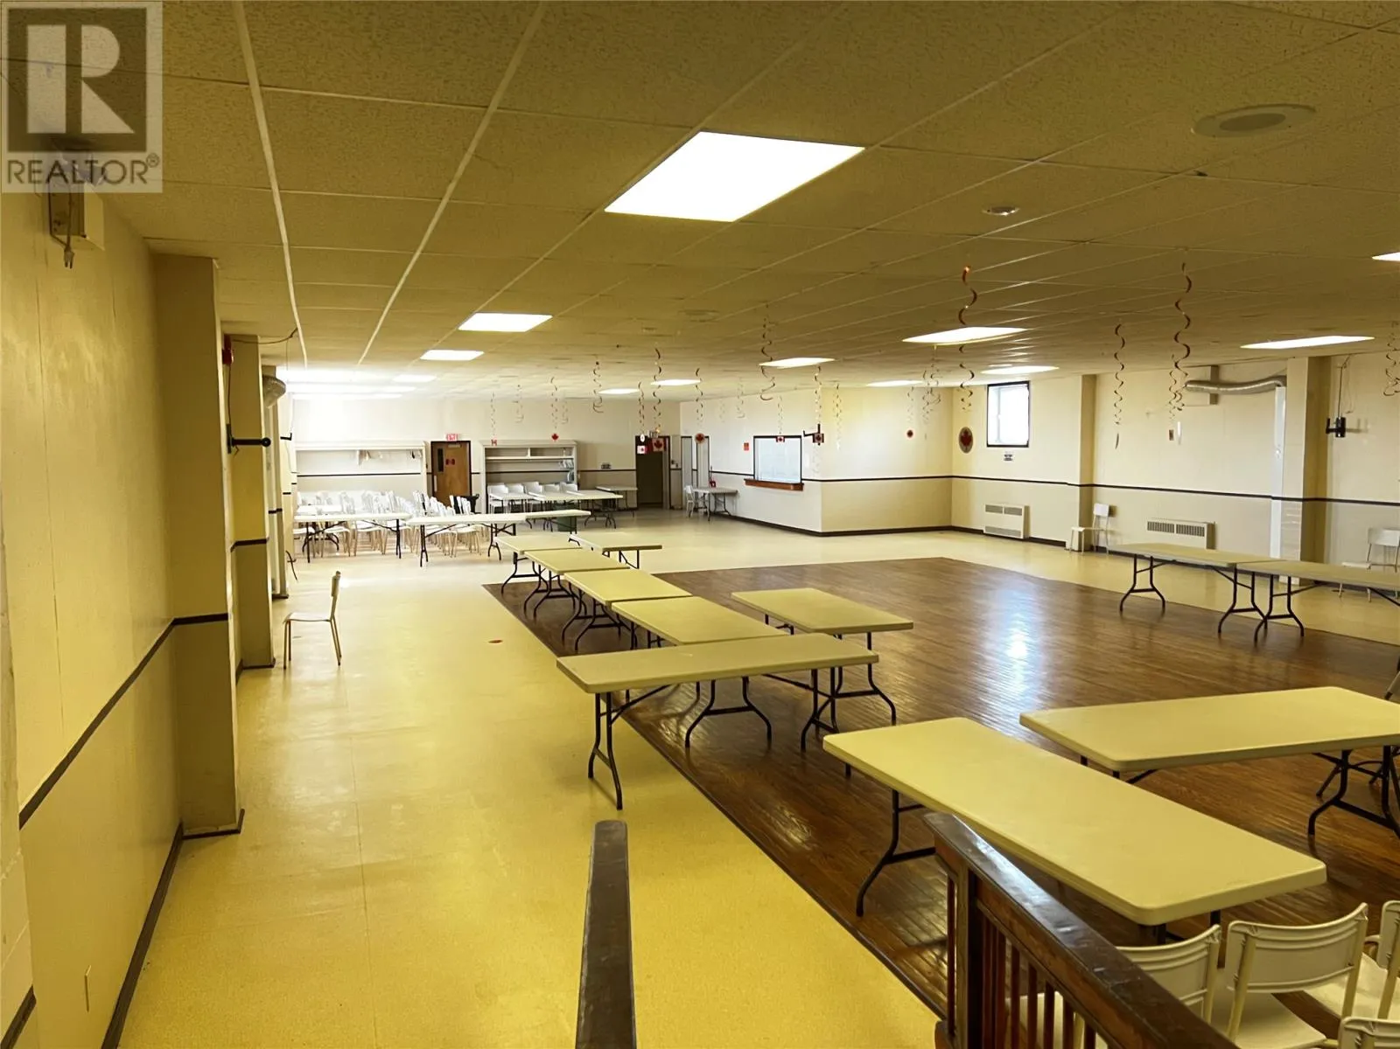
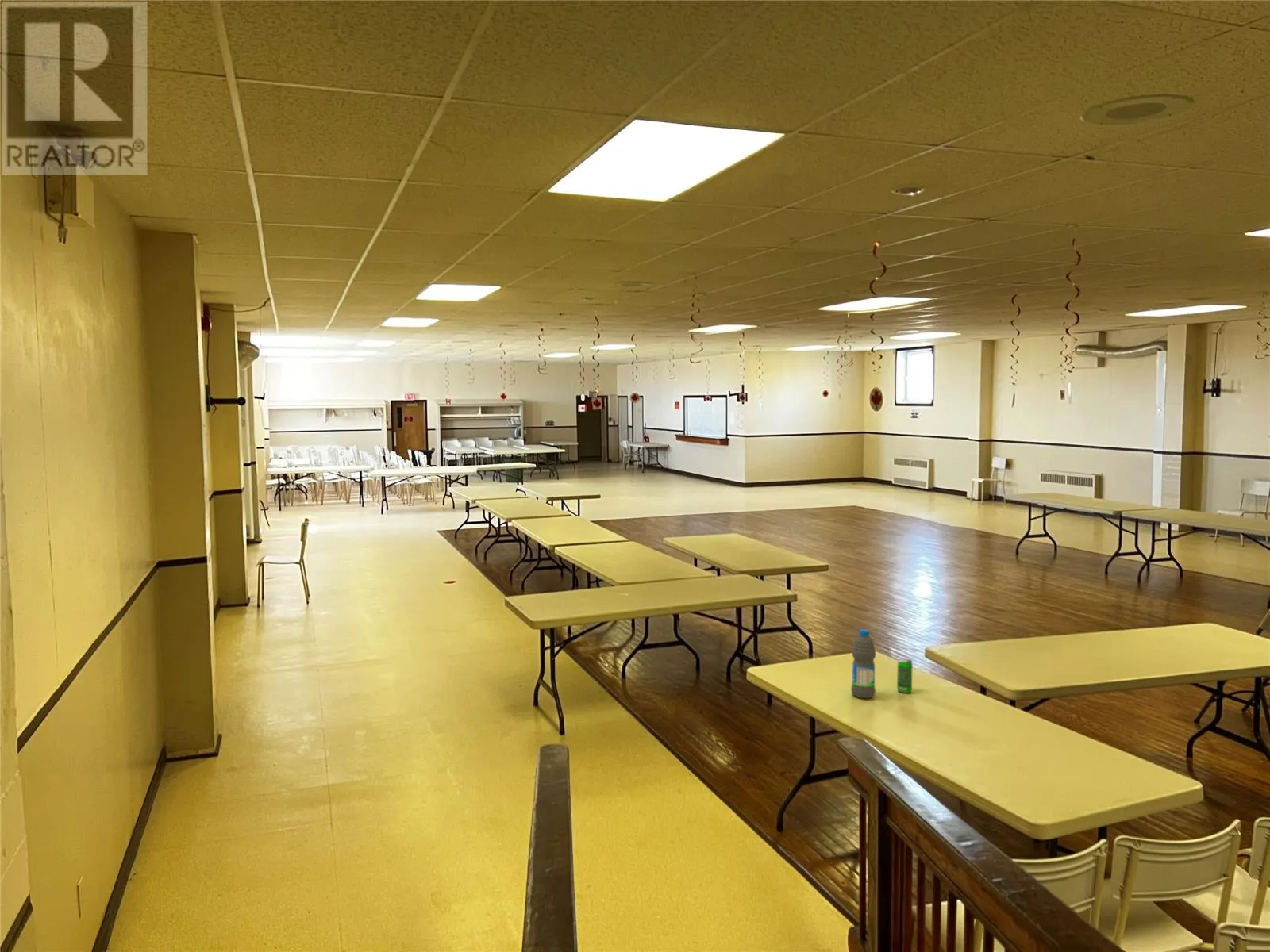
+ water bottle (864, 662)
+ beverage can (904, 675)
